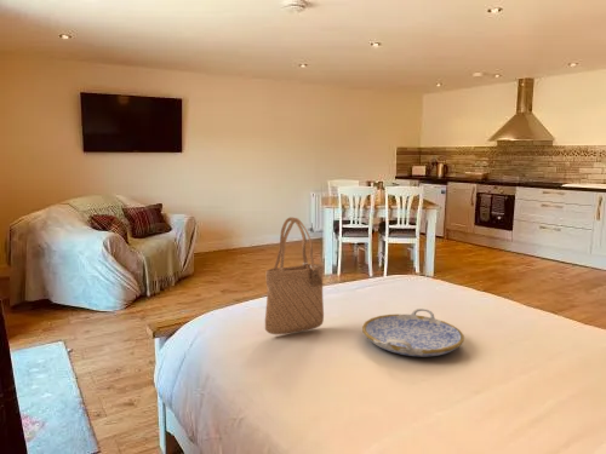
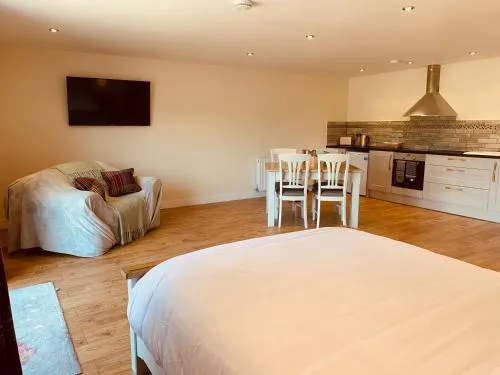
- serving tray (411, 332)
- tote bag (296, 276)
